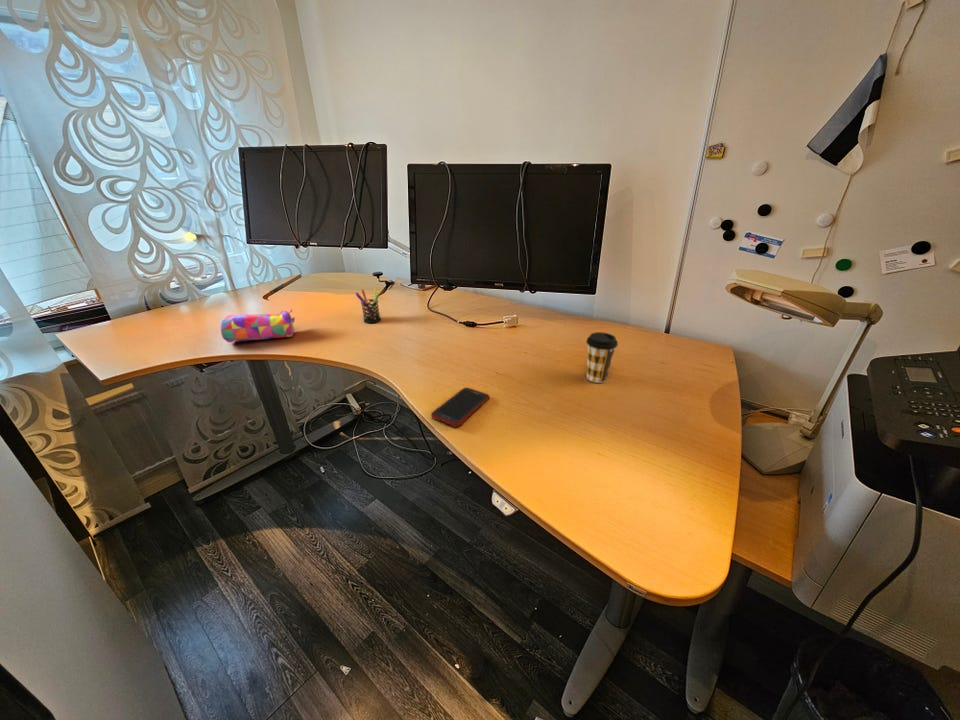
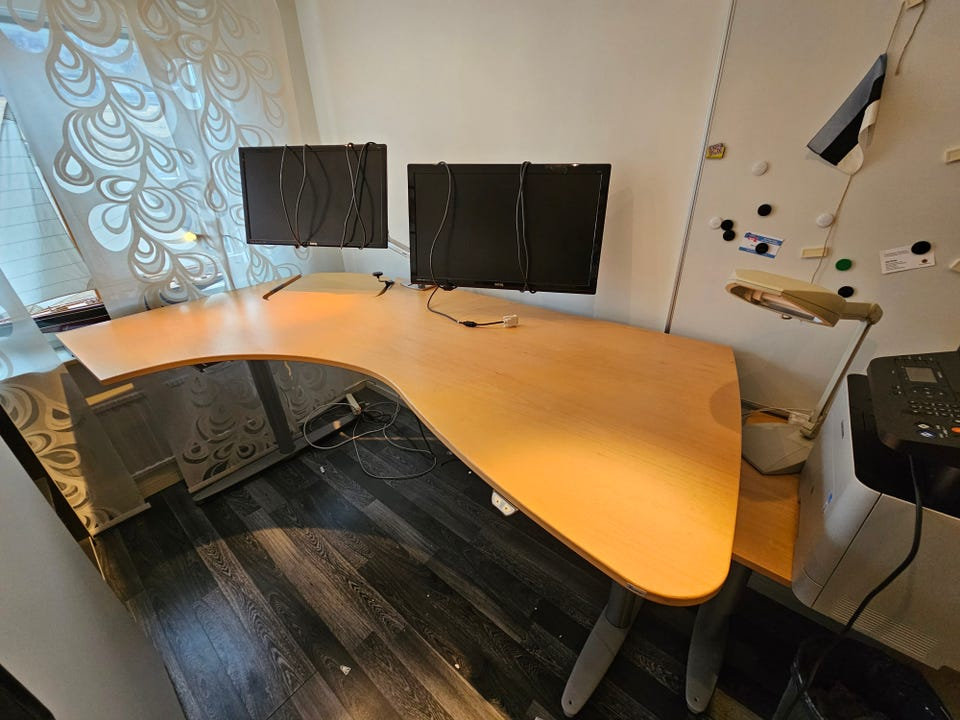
- cell phone (461, 405)
- pen holder (371, 304)
- pencil case (259, 325)
- coffee cup (599, 358)
